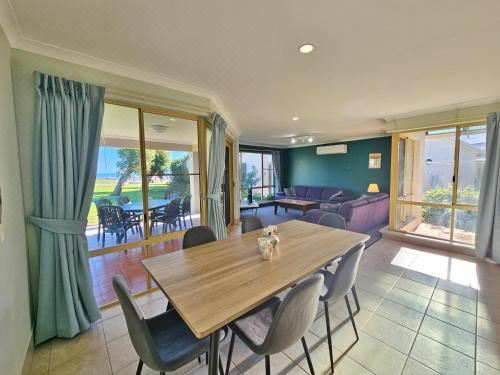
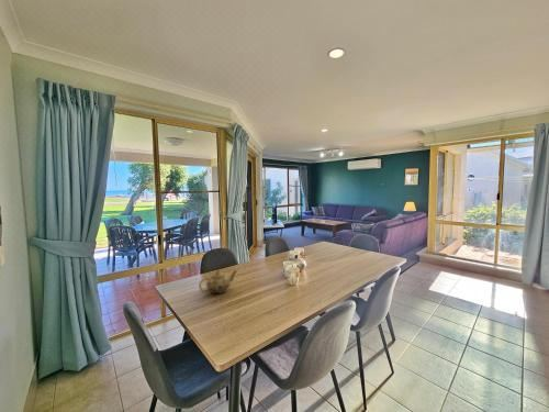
+ teapot (219, 280)
